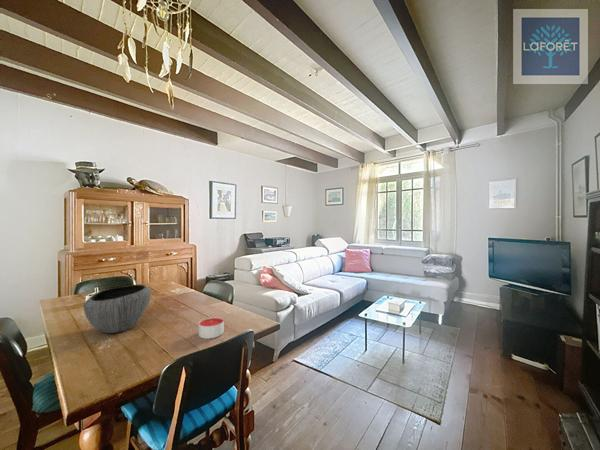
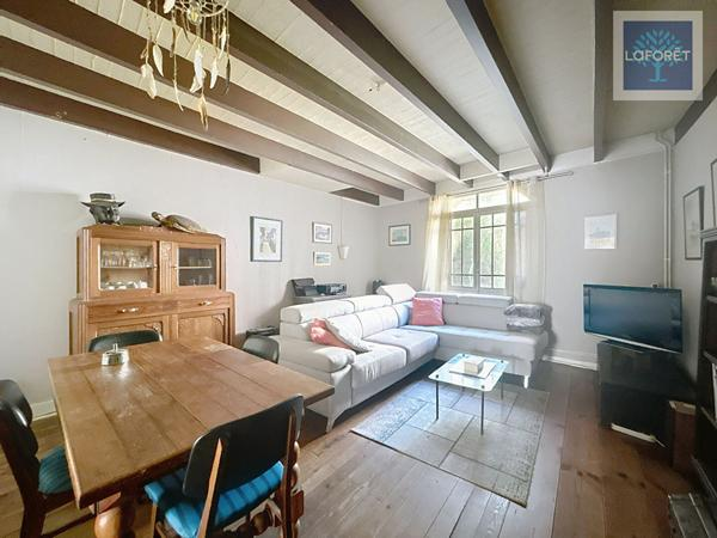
- bowl (119, 309)
- candle (211, 326)
